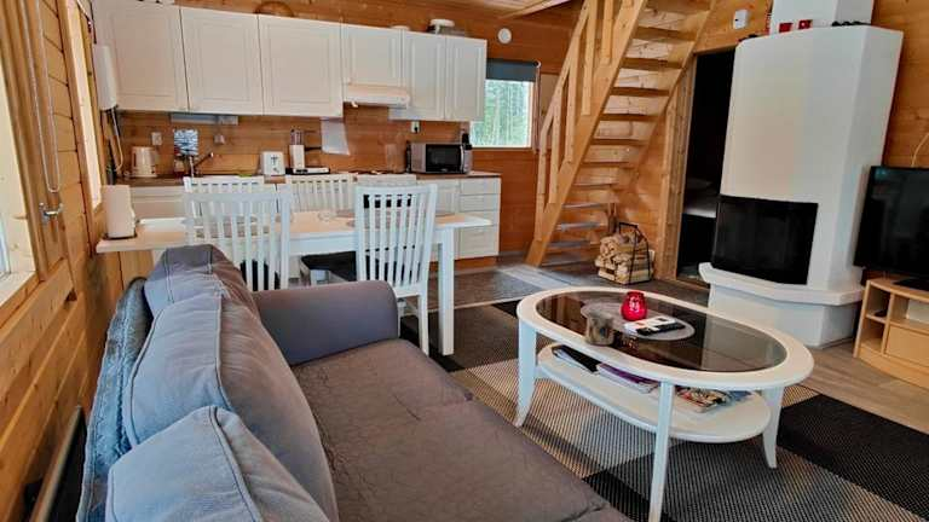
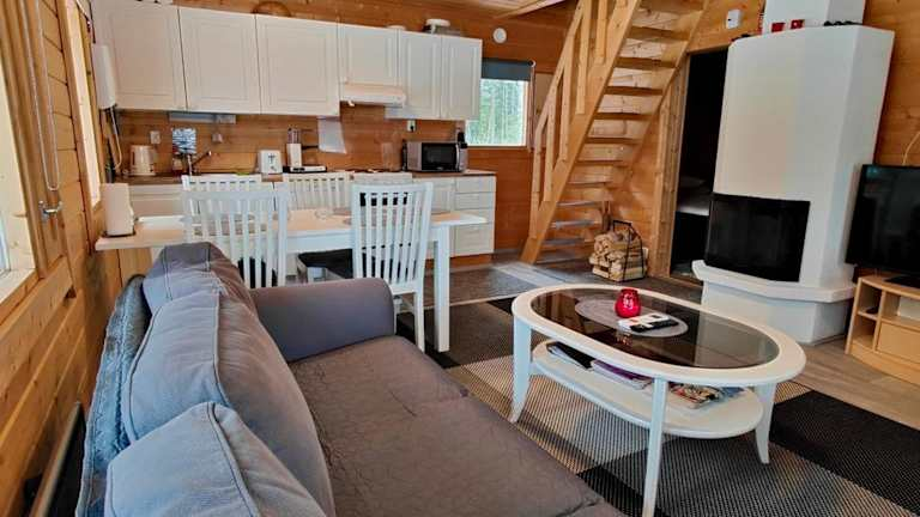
- mug (599, 327)
